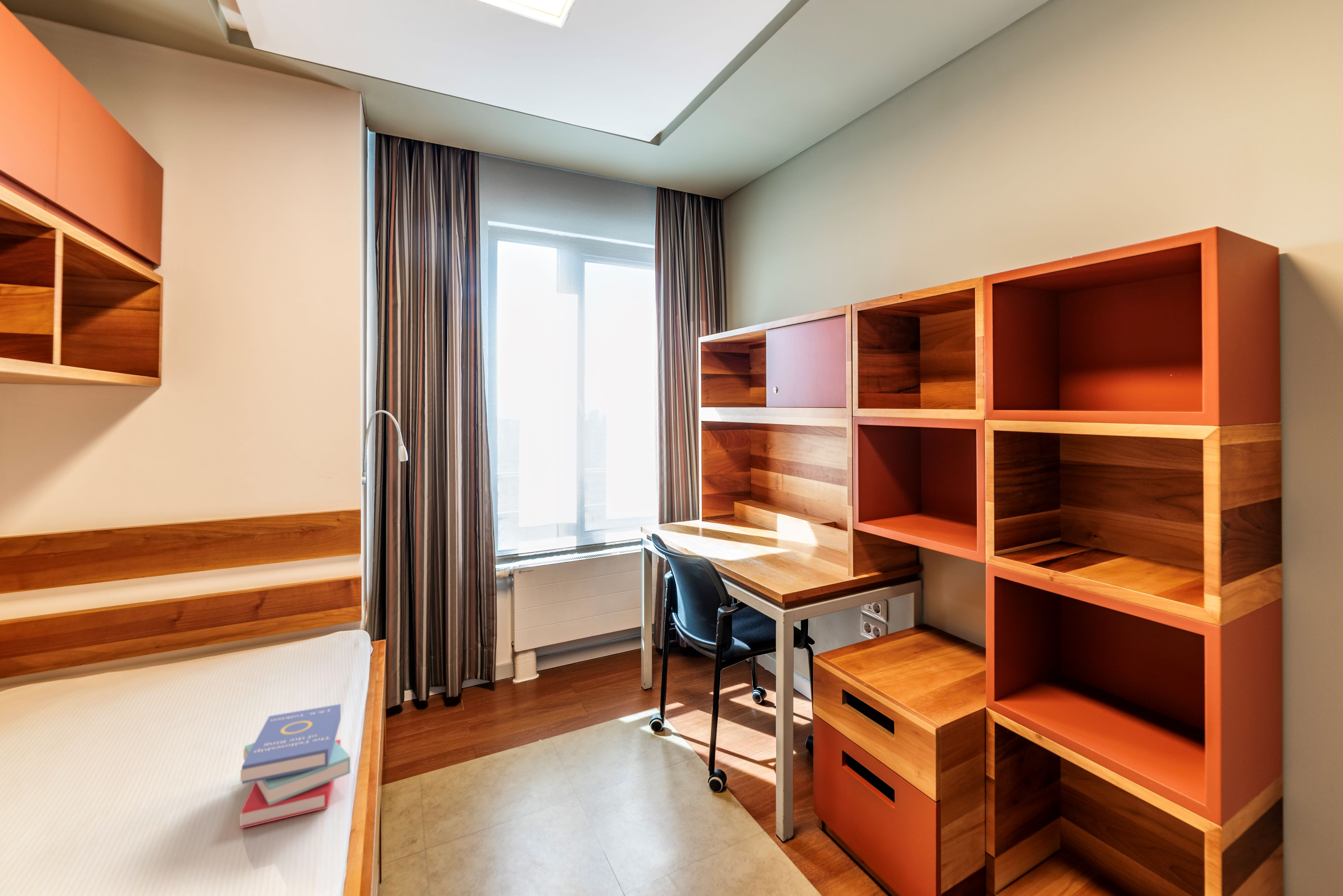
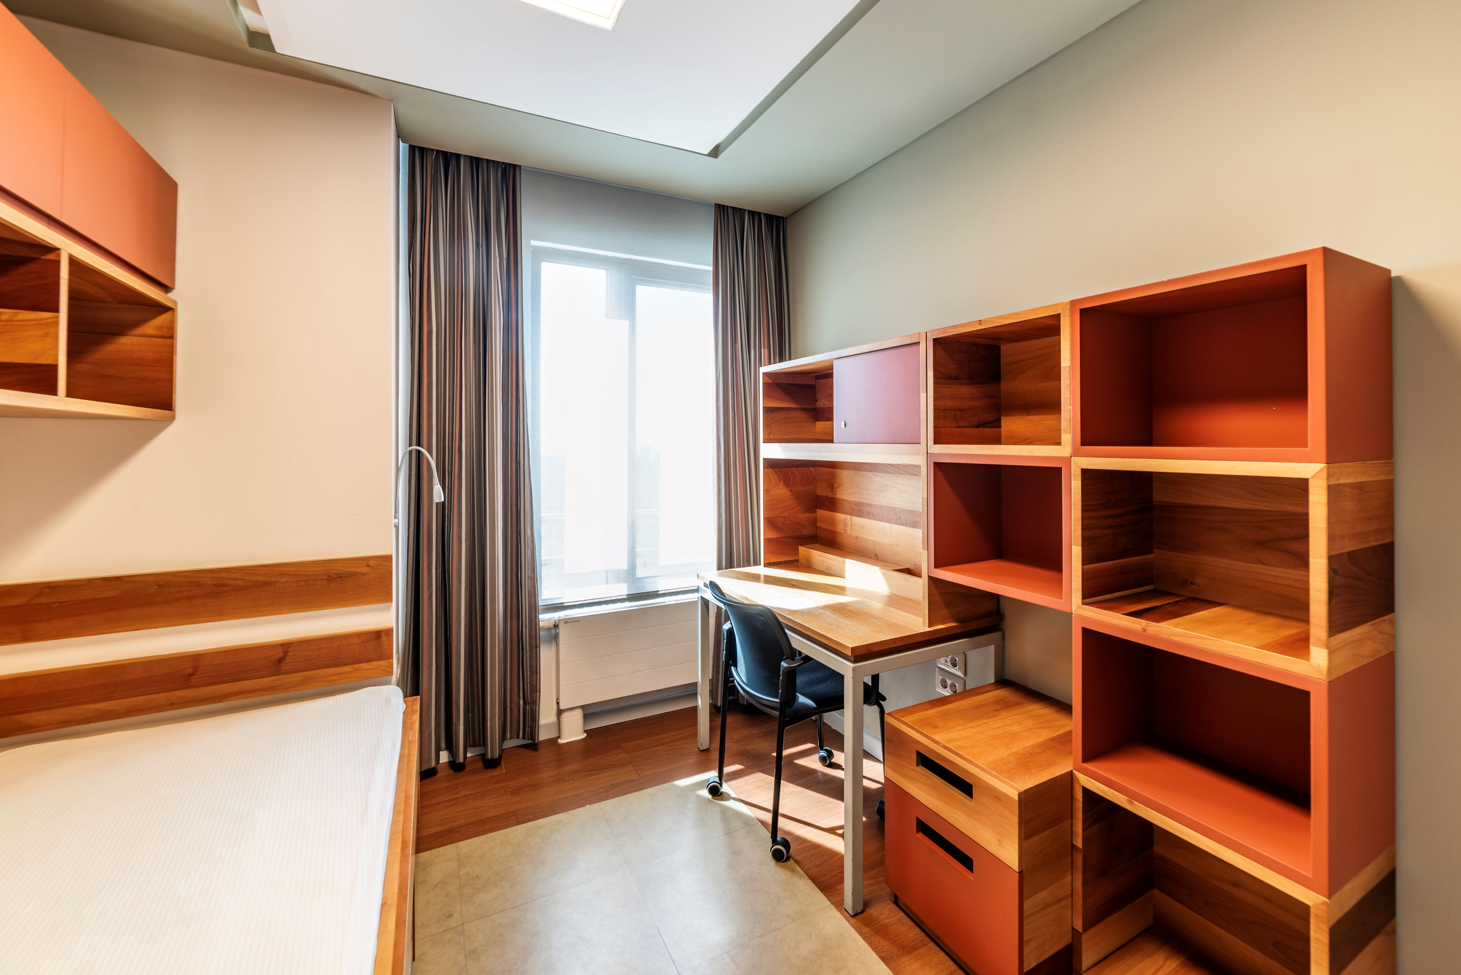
- book (295, 760)
